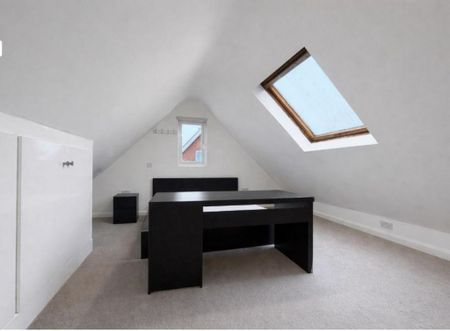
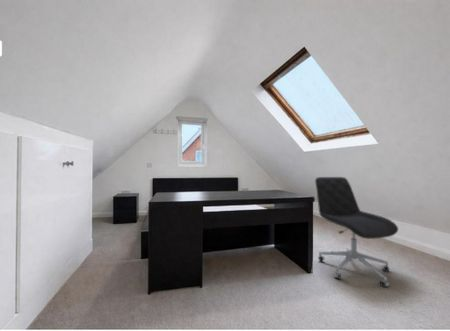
+ office chair (352, 223)
